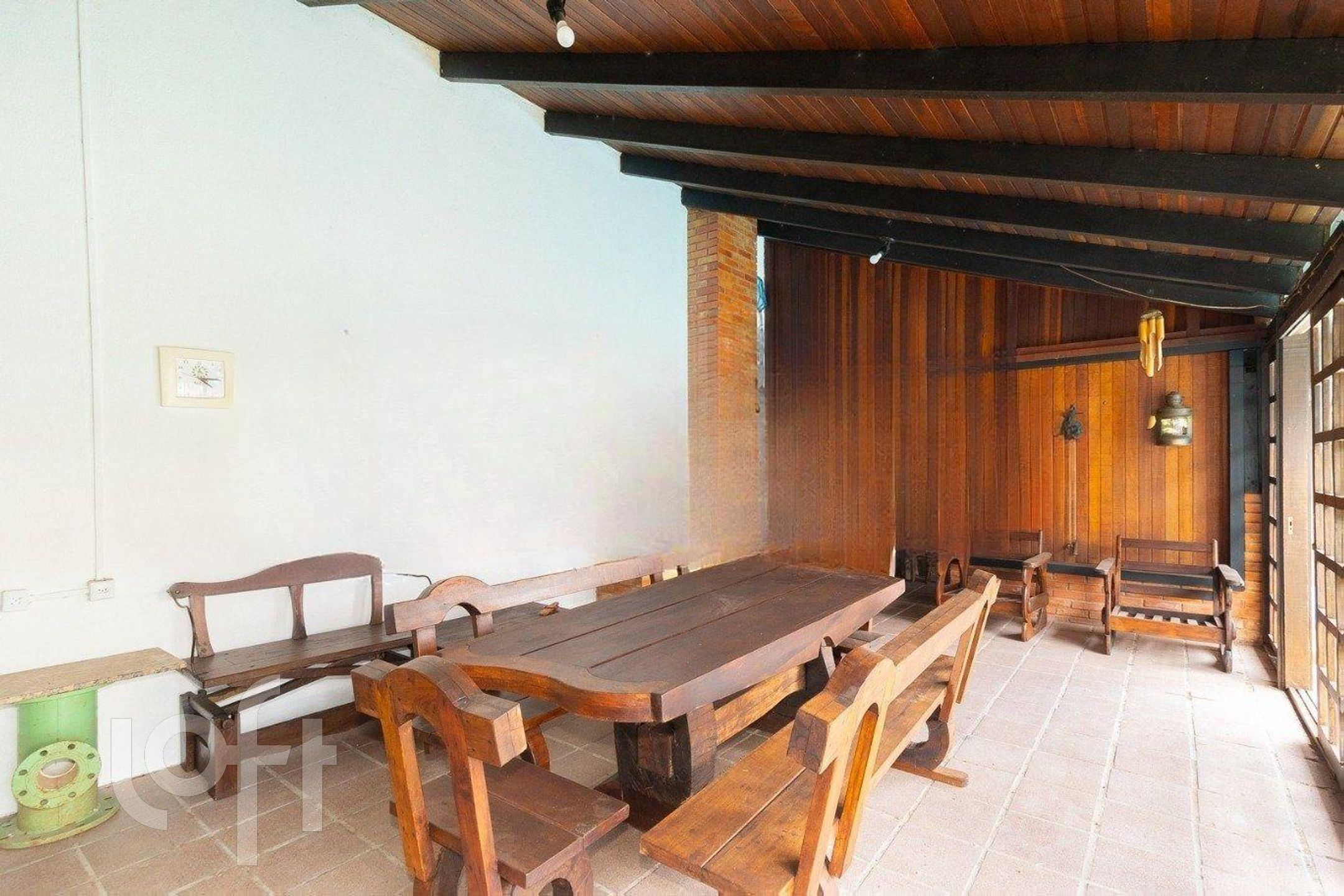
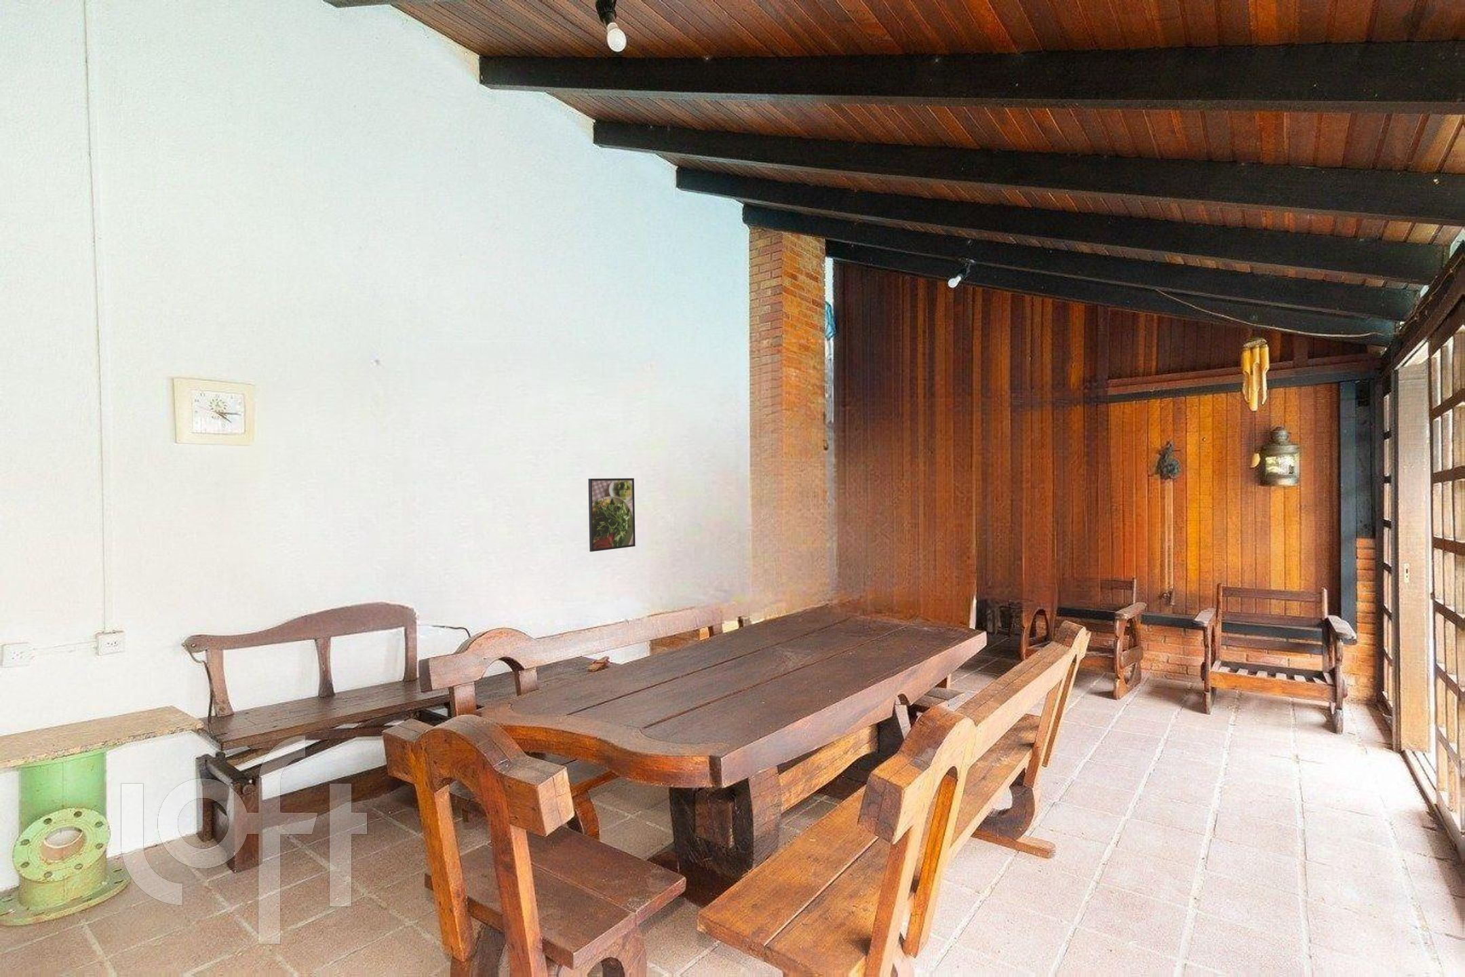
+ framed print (613, 514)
